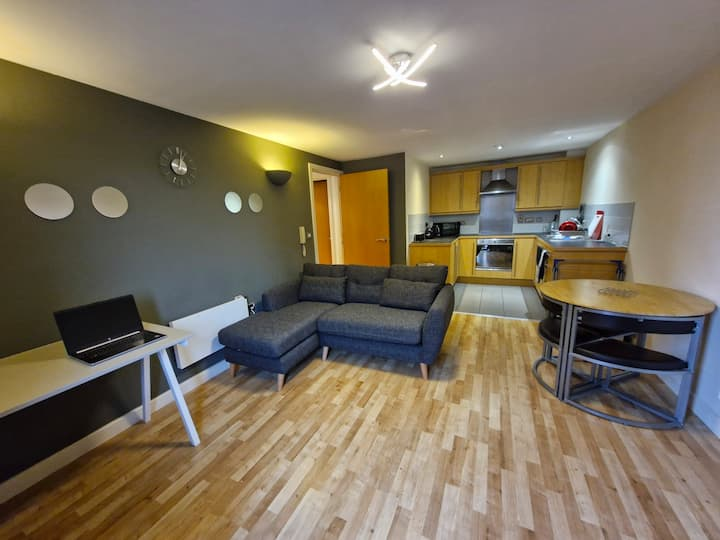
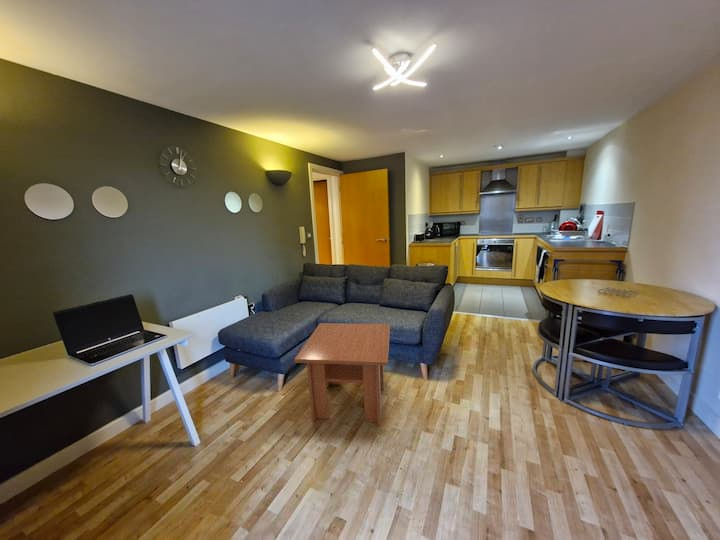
+ coffee table (349, 370)
